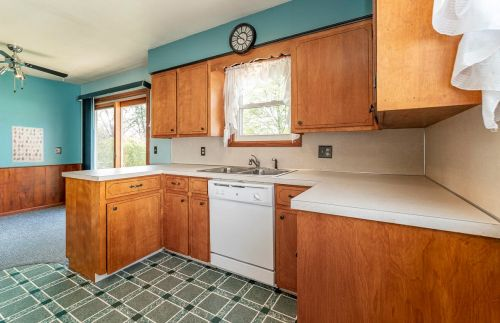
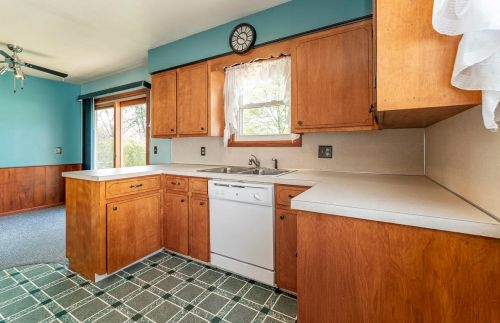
- wall art (28, 144)
